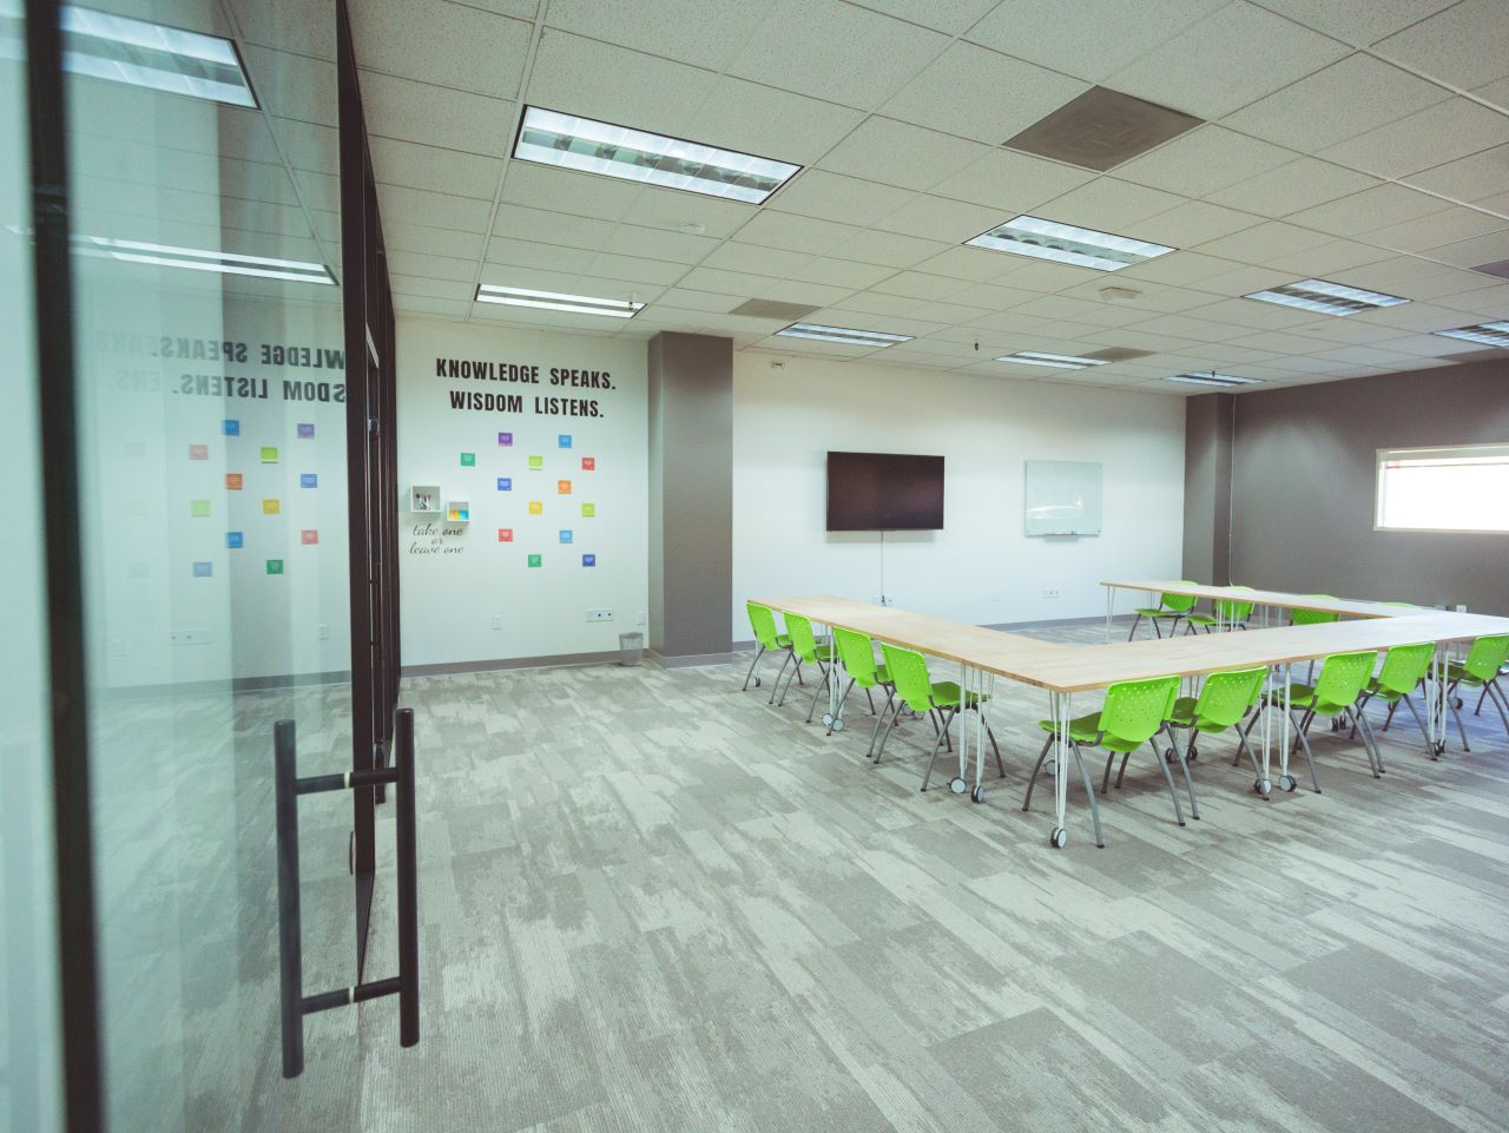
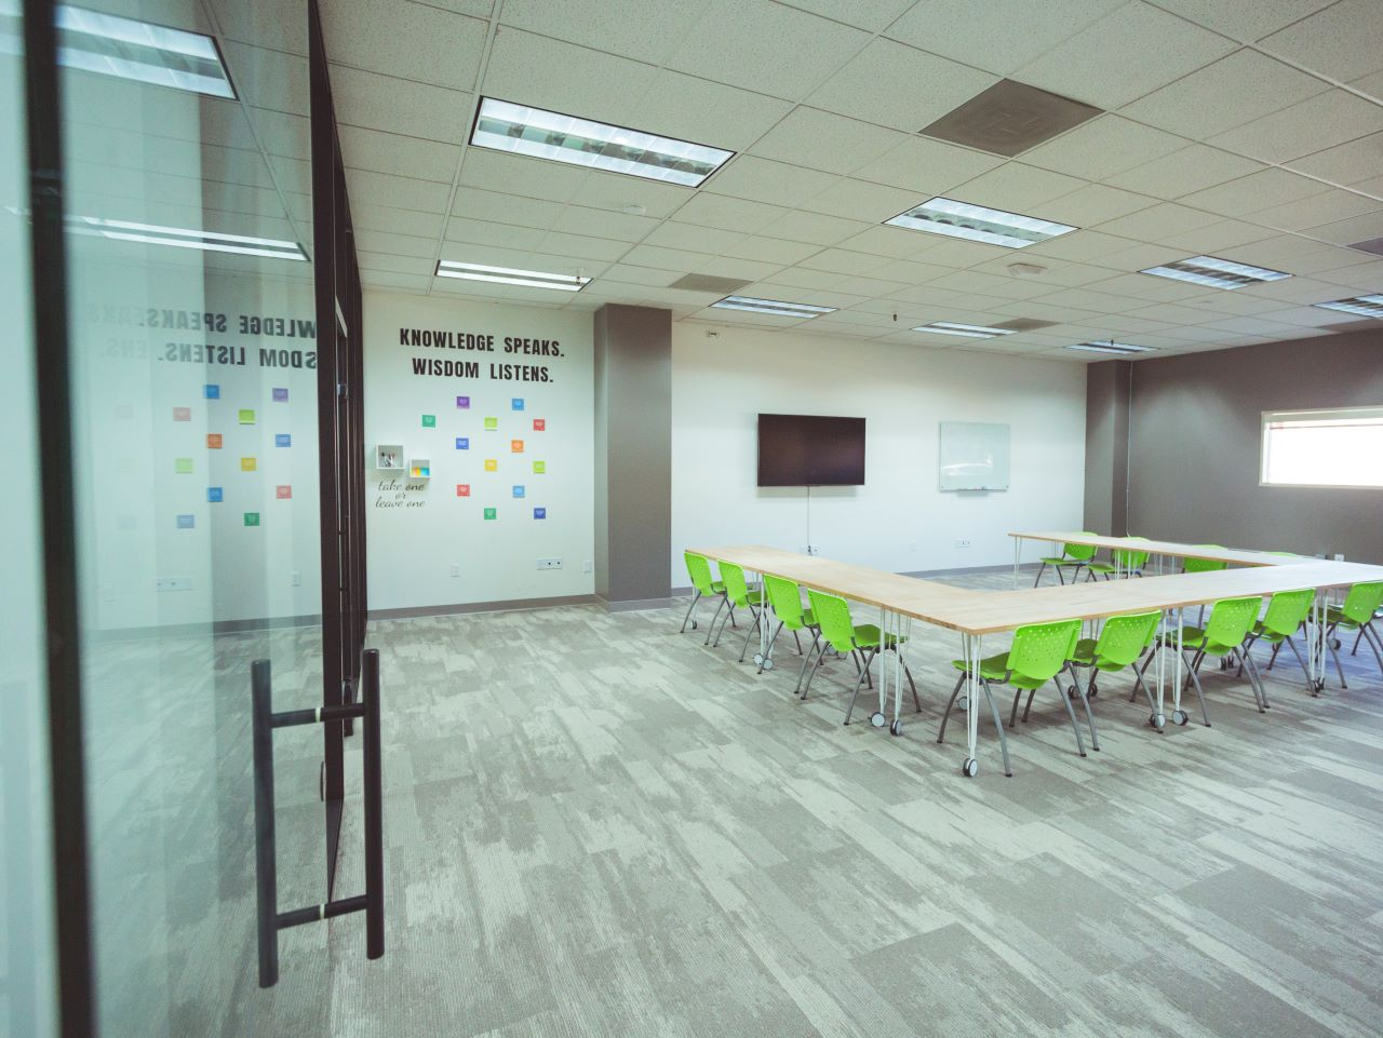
- wastebasket (632, 649)
